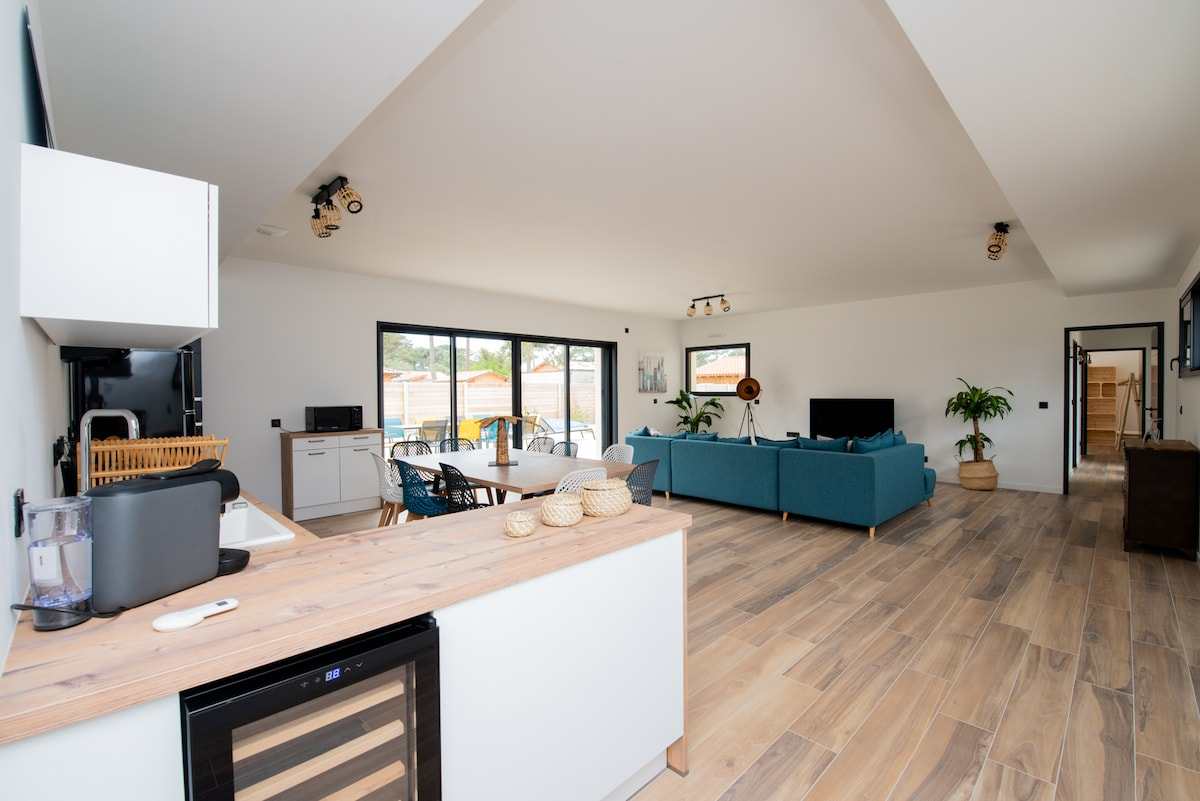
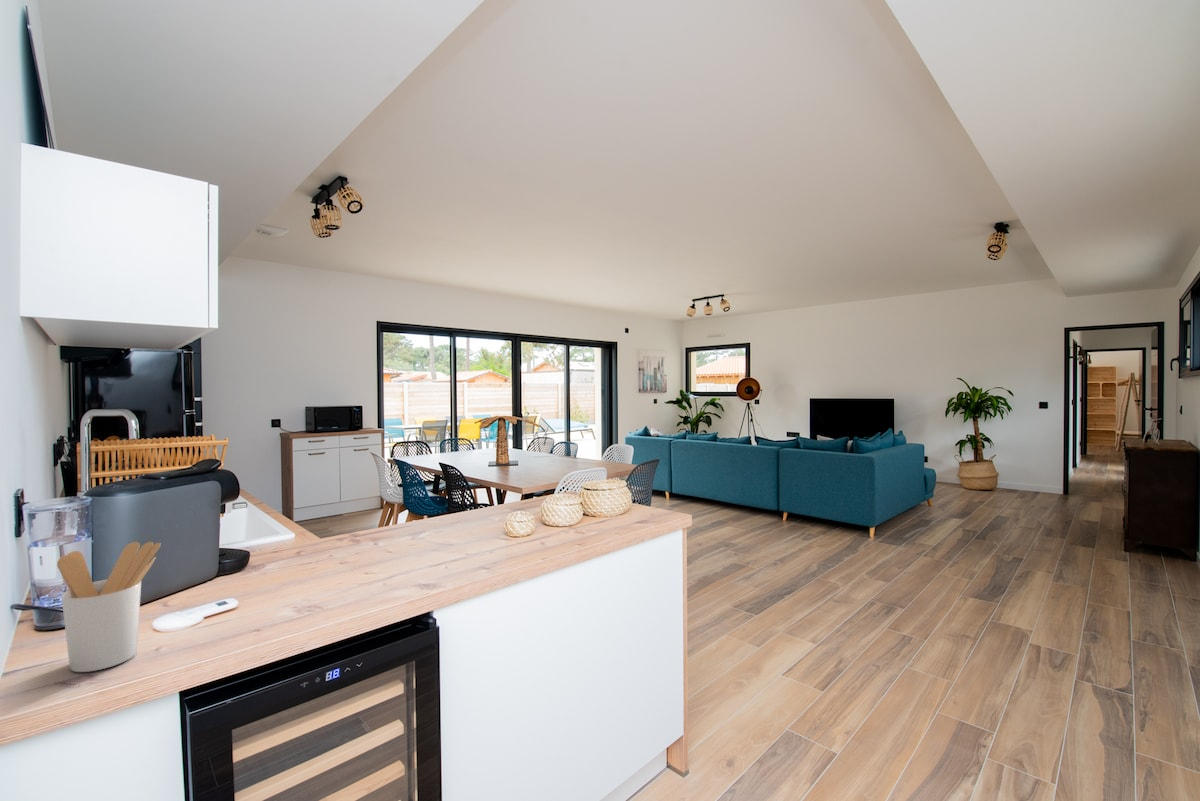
+ utensil holder (116, 599)
